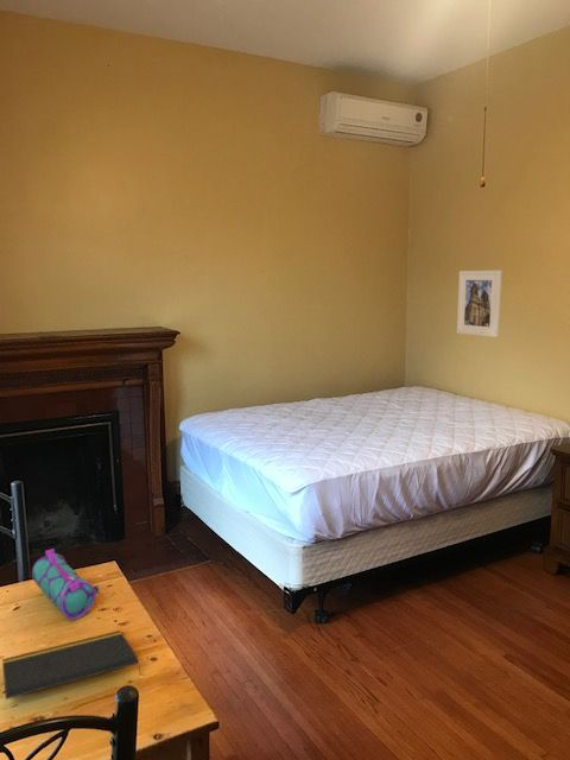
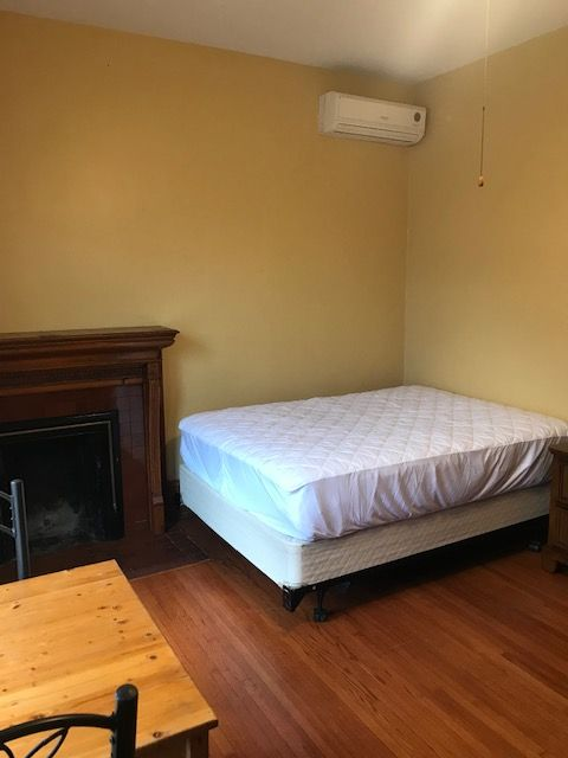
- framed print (477, 303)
- pencil case (63, 583)
- notepad (68, 661)
